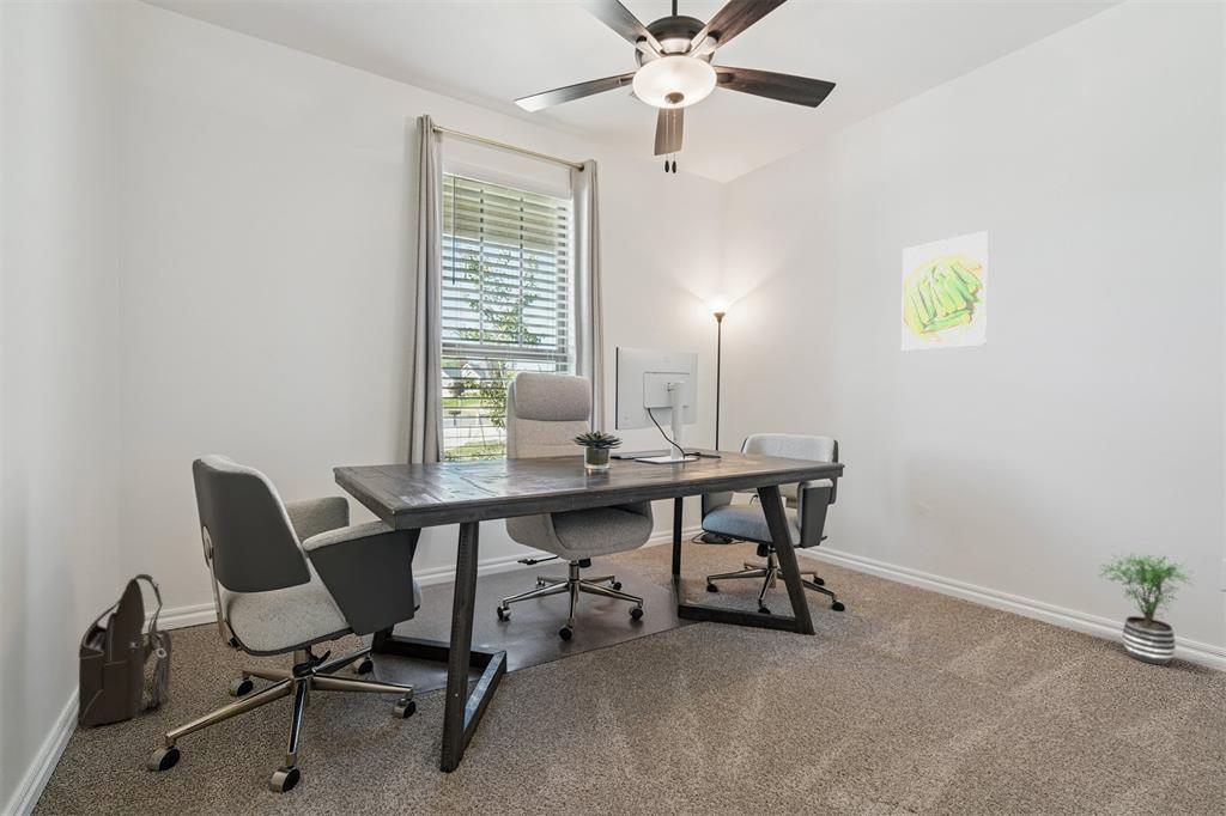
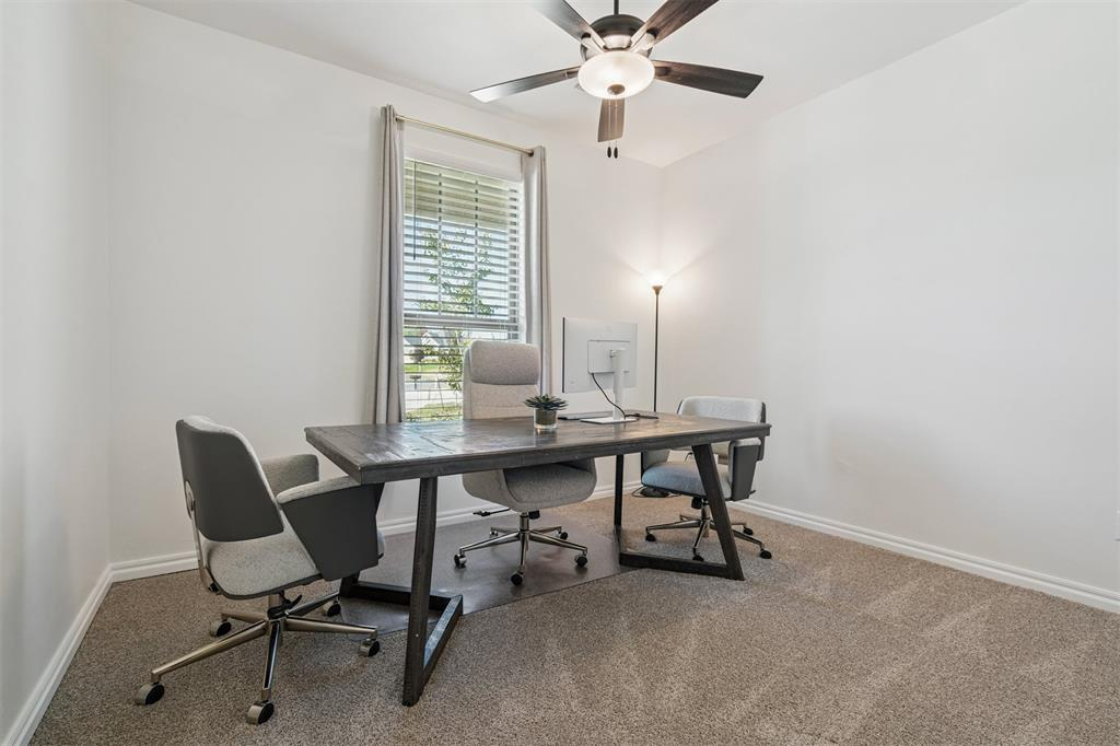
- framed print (941, 293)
- shoulder bag (127, 641)
- potted plant (1145, 604)
